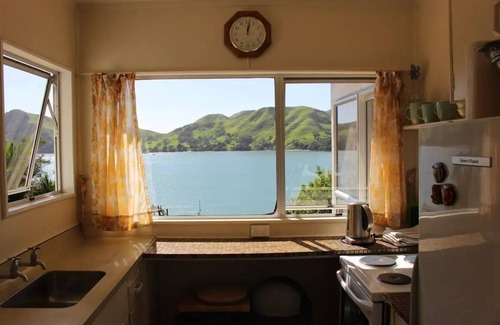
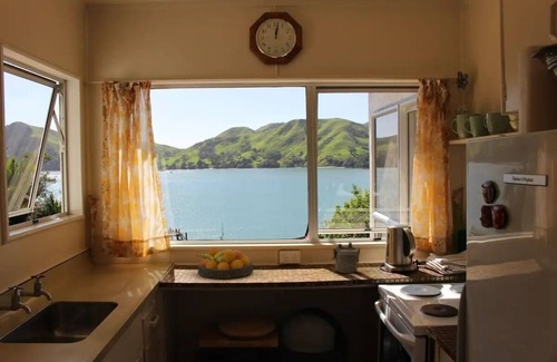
+ fruit bowl (225, 260)
+ teapot (346, 256)
